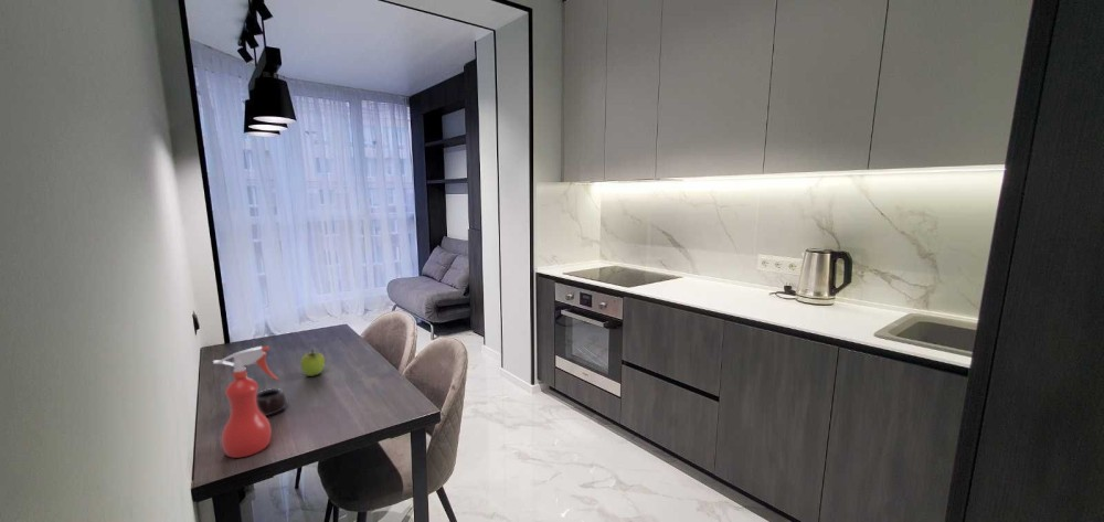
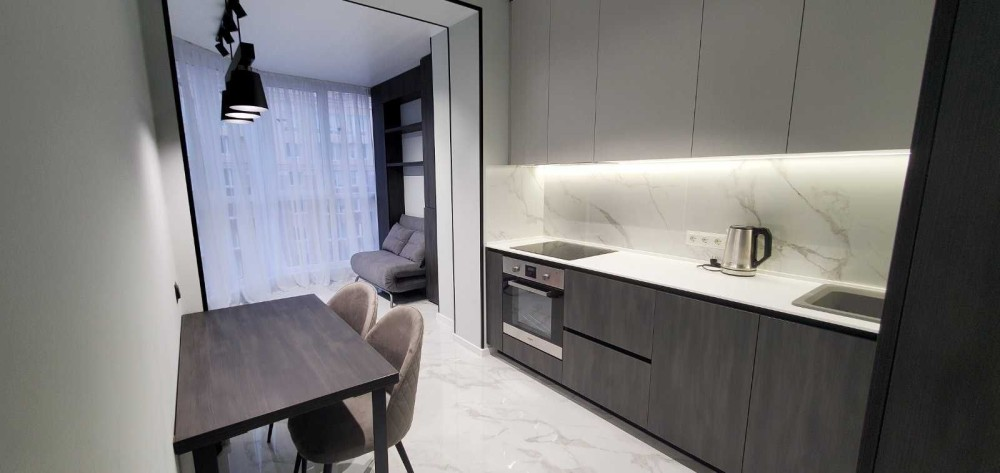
- mug (268, 403)
- spray bottle (248, 398)
- fruit (312, 362)
